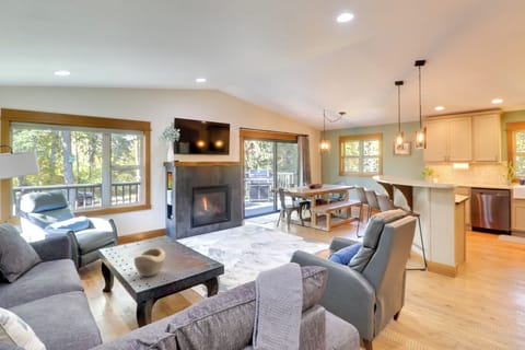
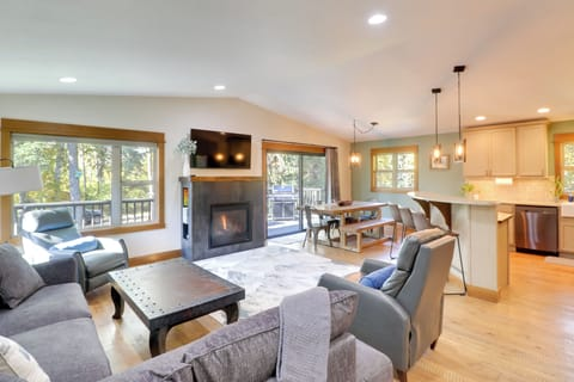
- decorative bowl (150, 261)
